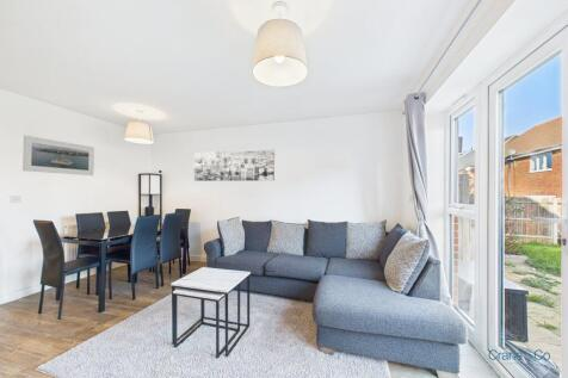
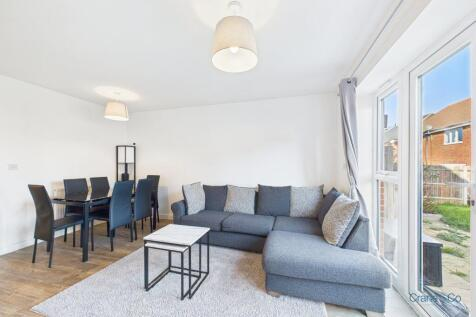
- wall art (231, 166)
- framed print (62, 157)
